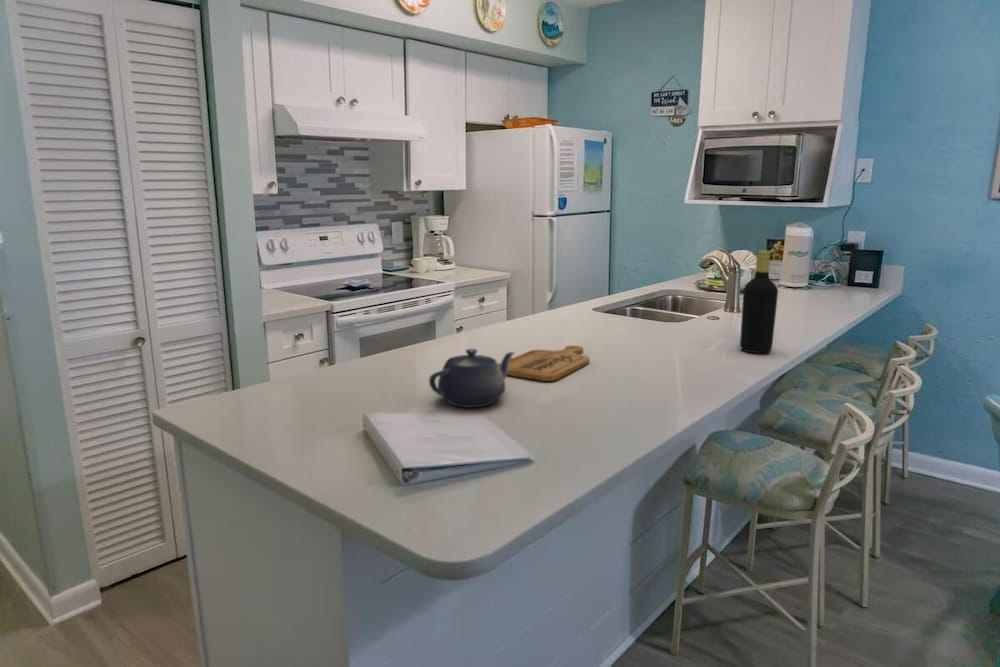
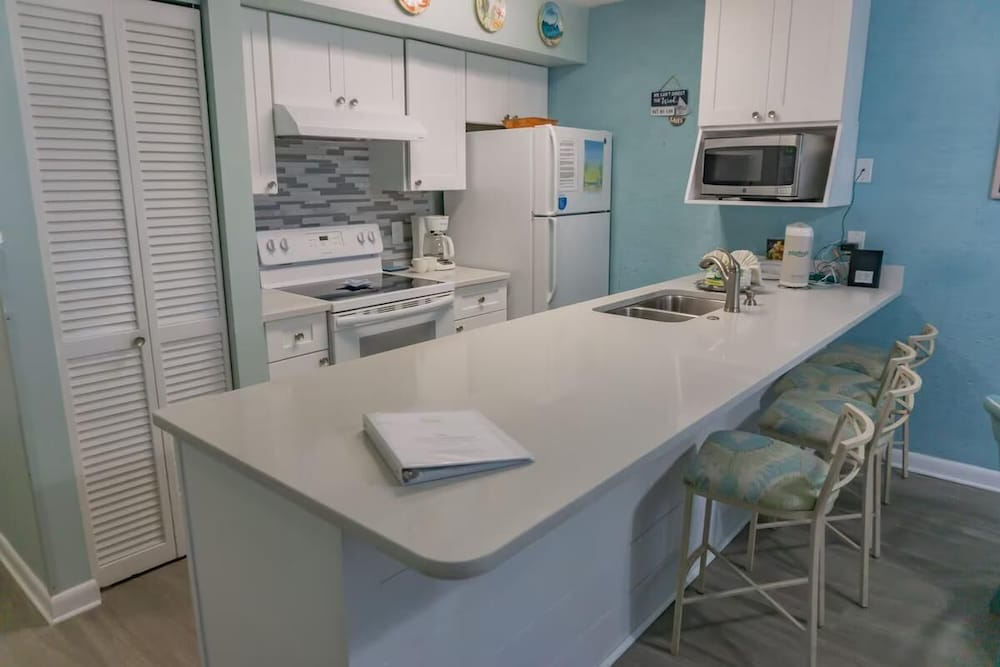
- teapot (474, 374)
- cutting board (551, 360)
- bottle (759, 301)
